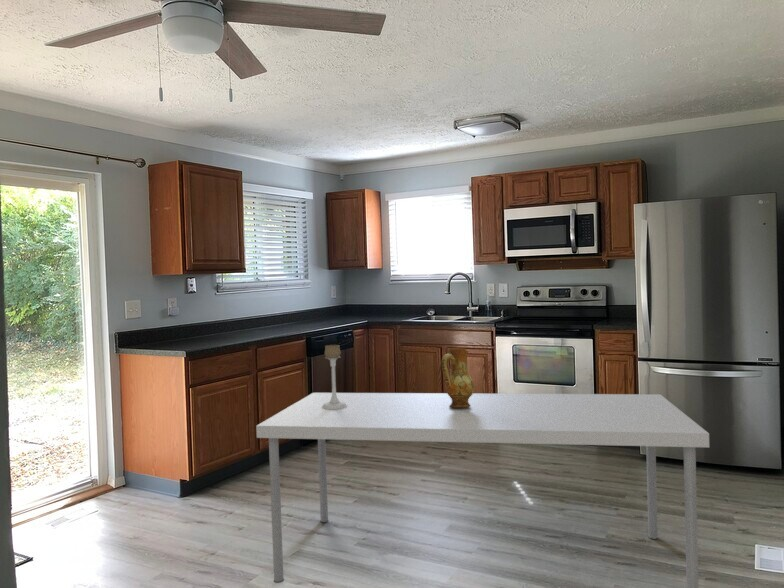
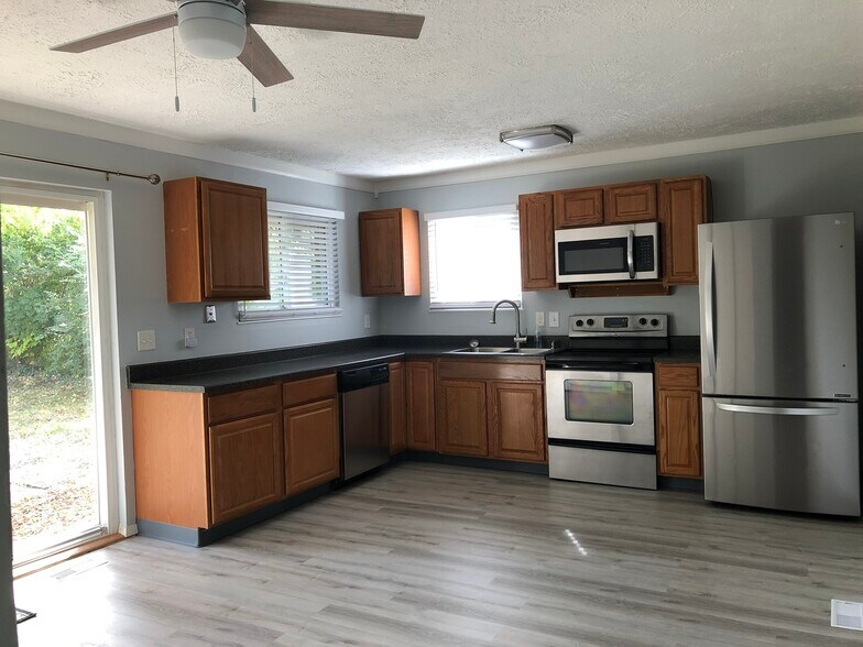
- candle holder (333, 375)
- dining table (476, 442)
- ceramic jug (458, 377)
